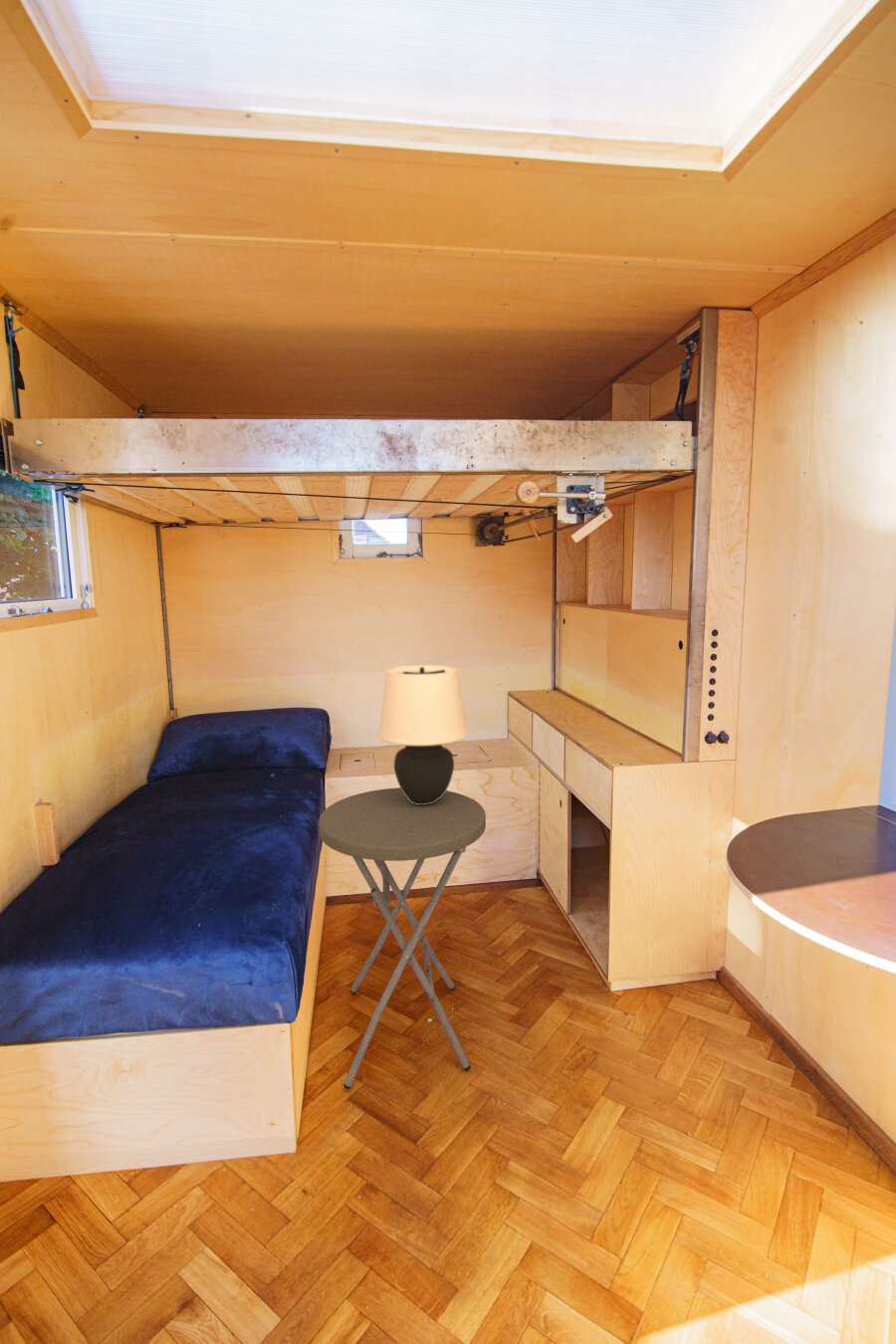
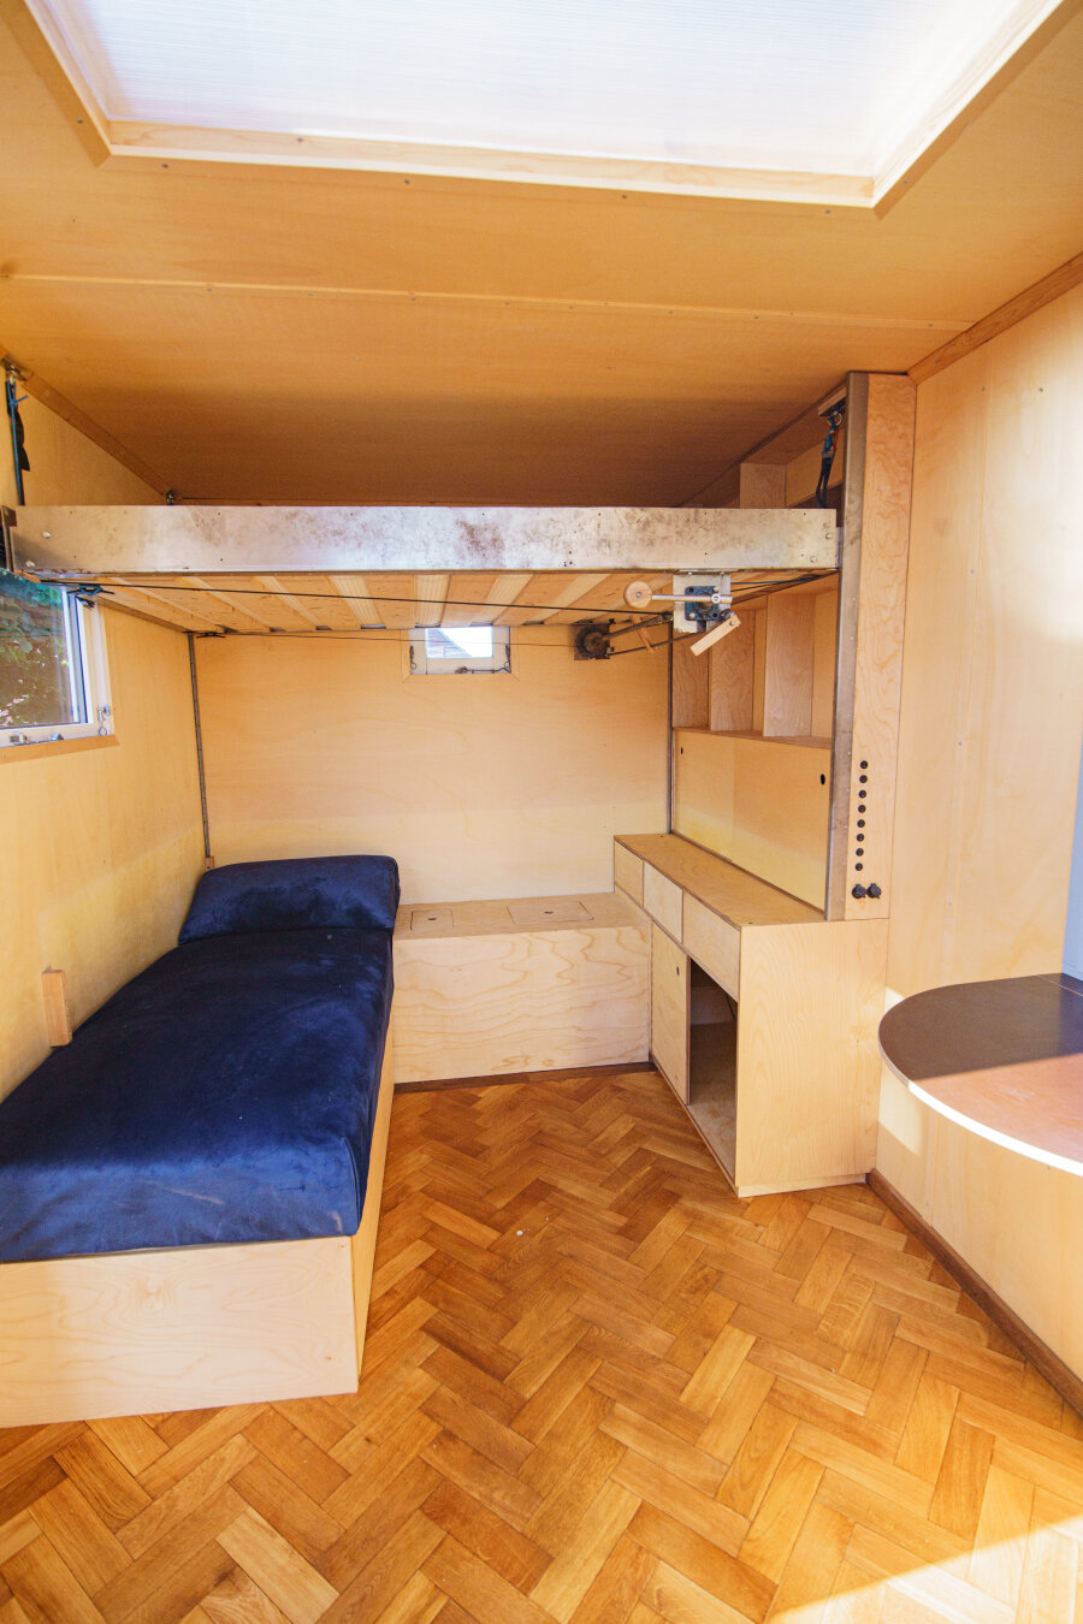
- side table (410, 922)
- table lamp (423, 735)
